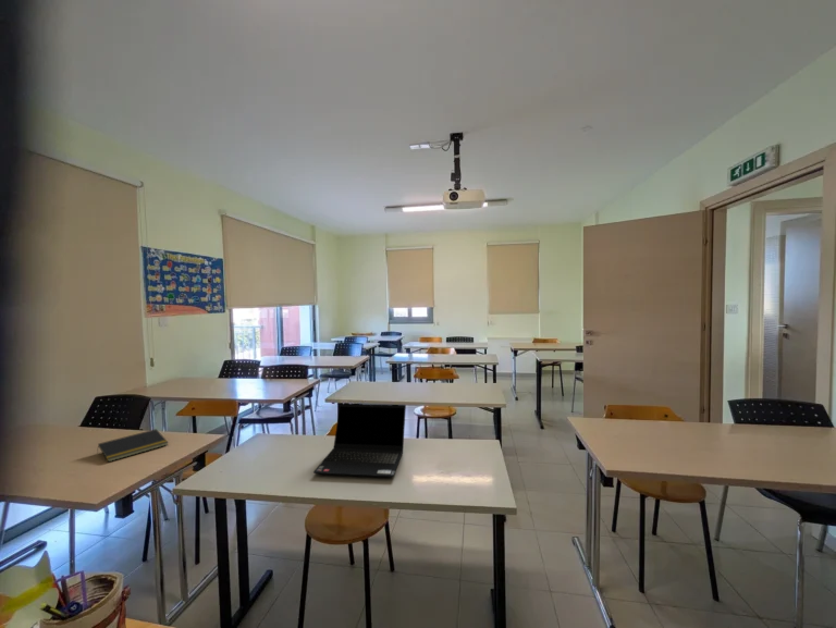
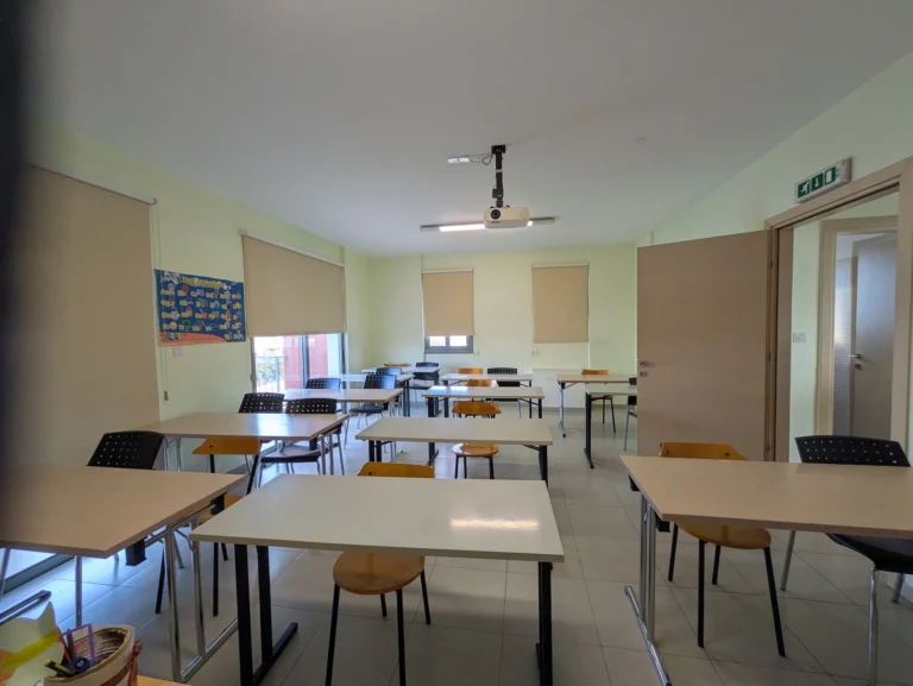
- laptop computer (364, 436)
- notepad (134, 444)
